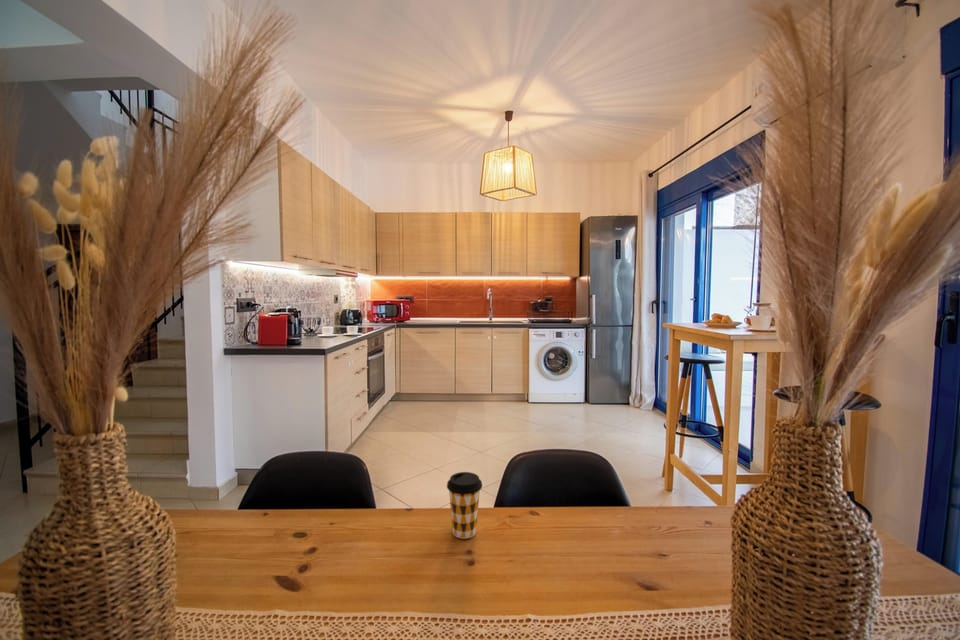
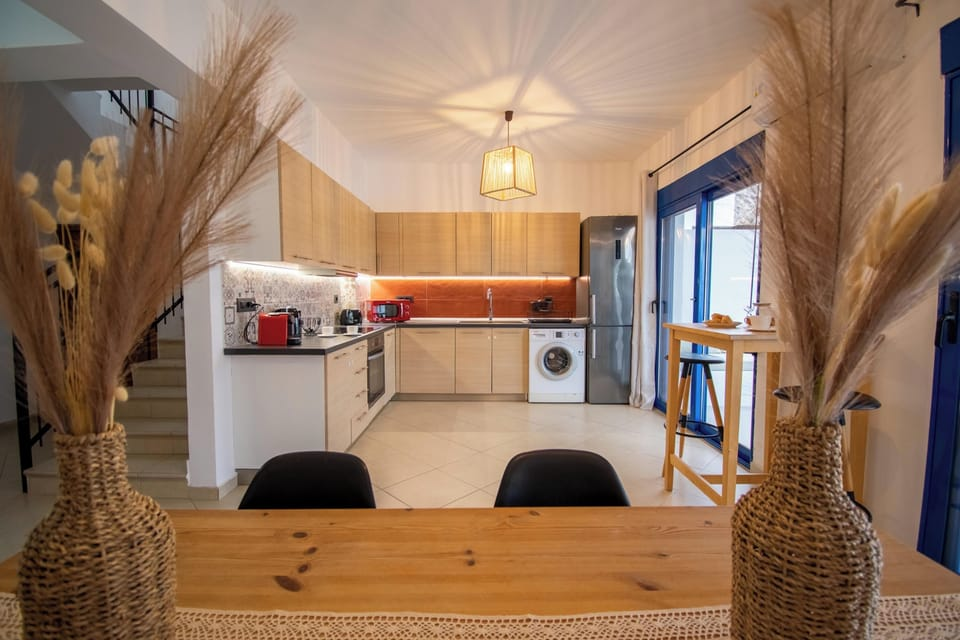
- coffee cup (464, 505)
